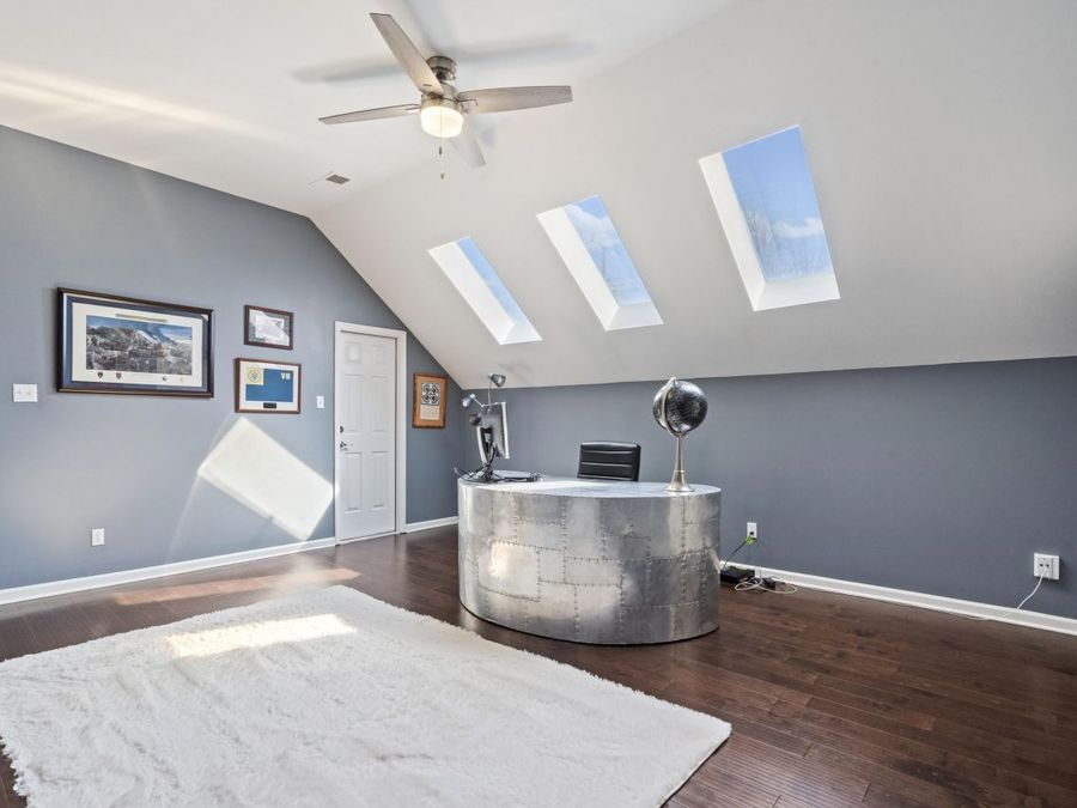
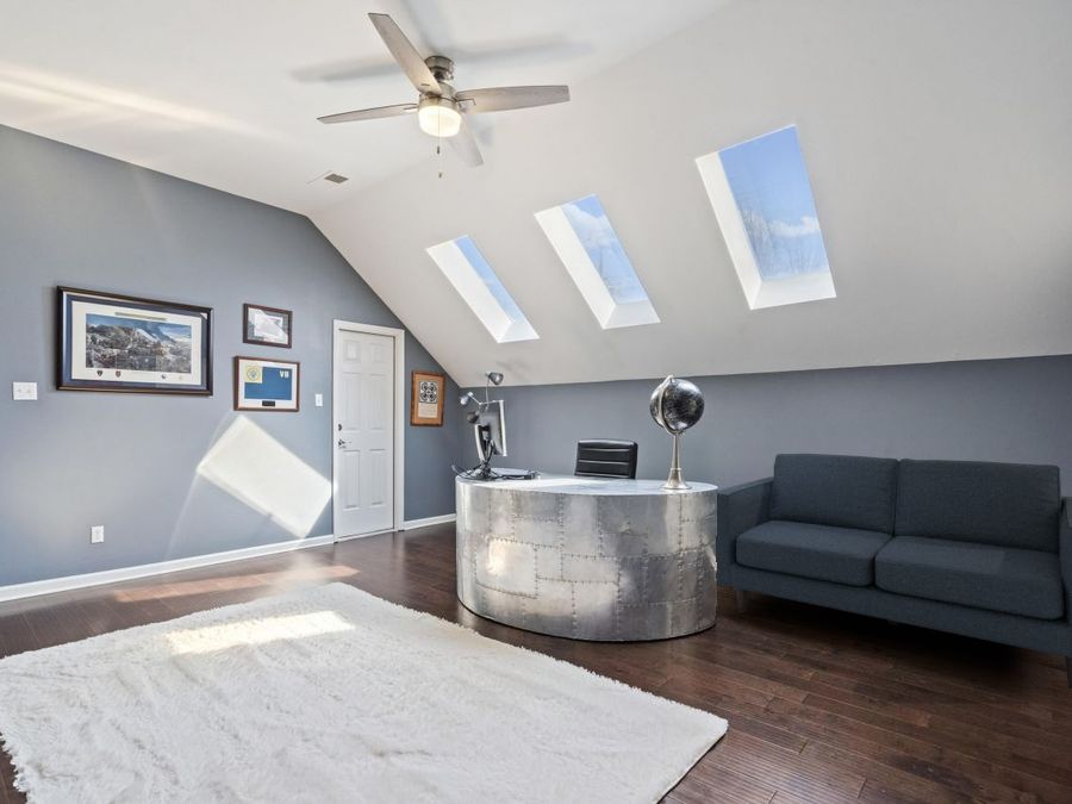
+ sofa (890, 542)
